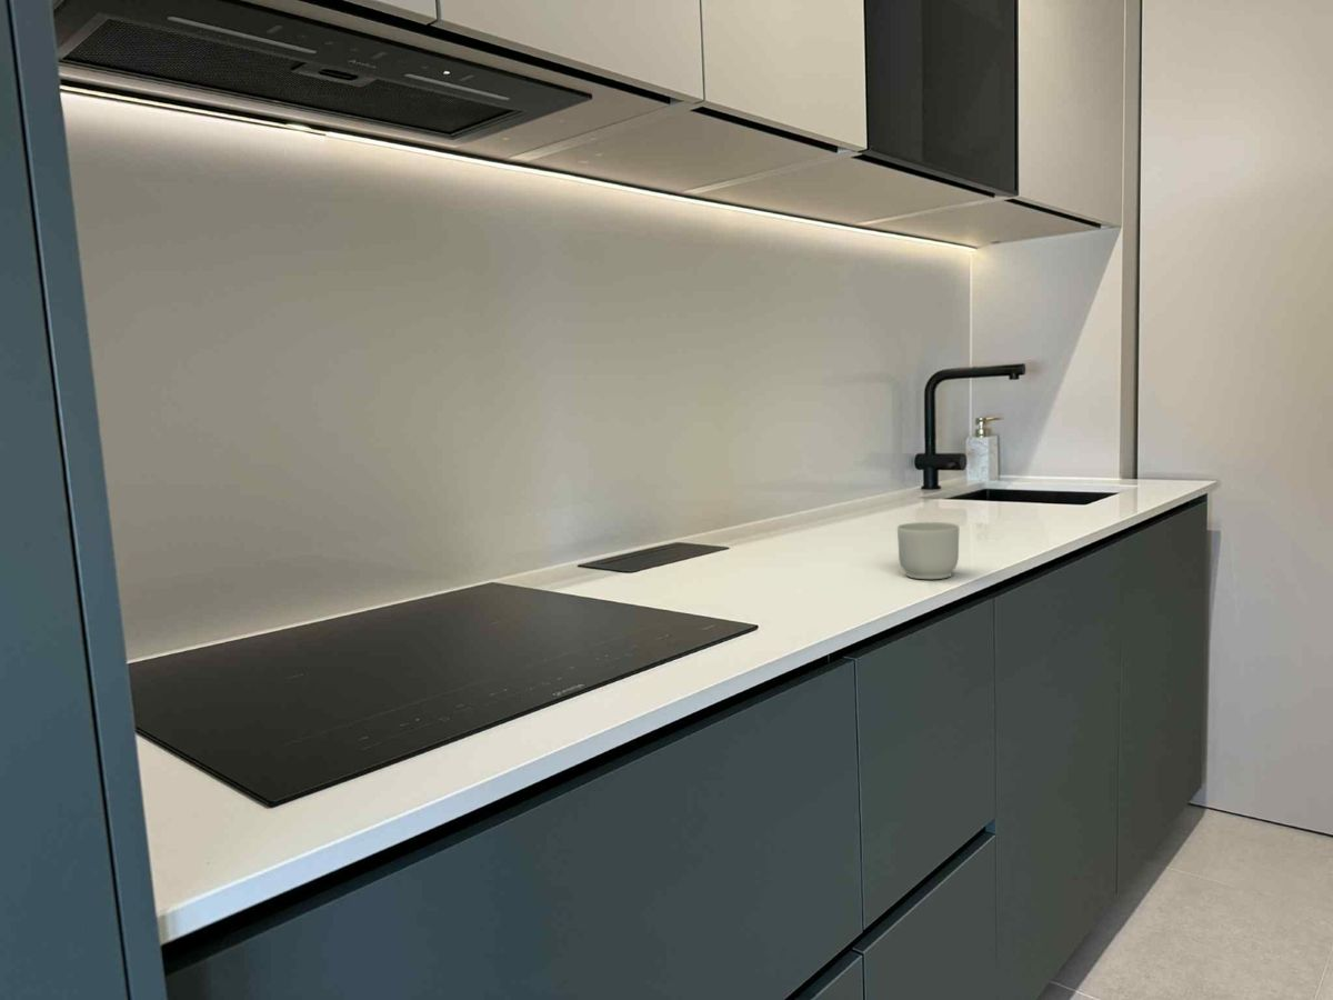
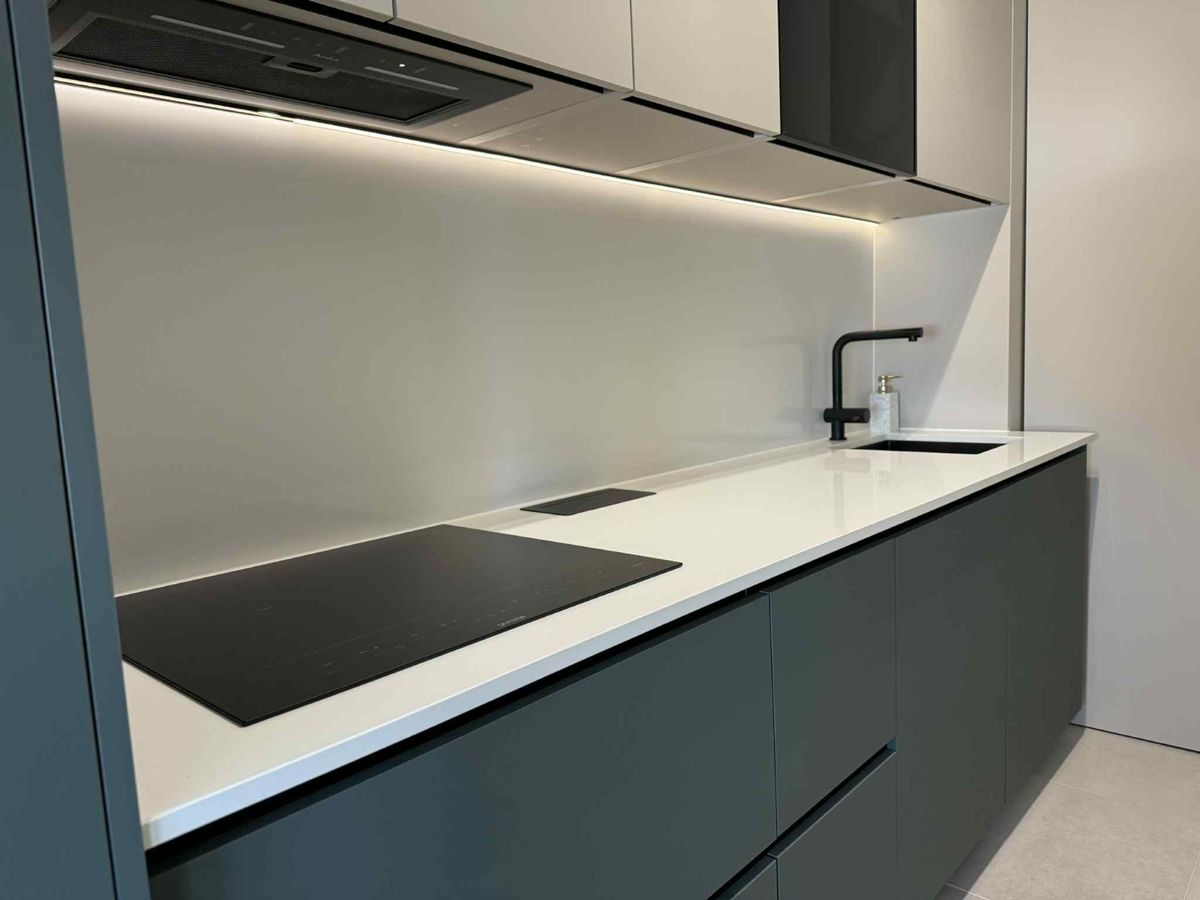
- mug (930, 549)
